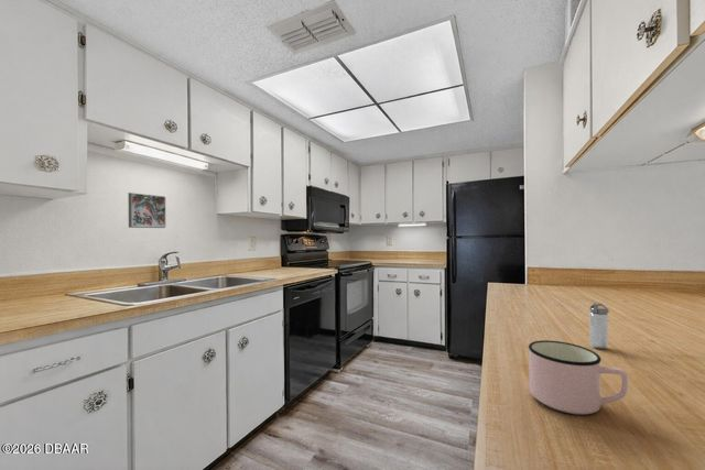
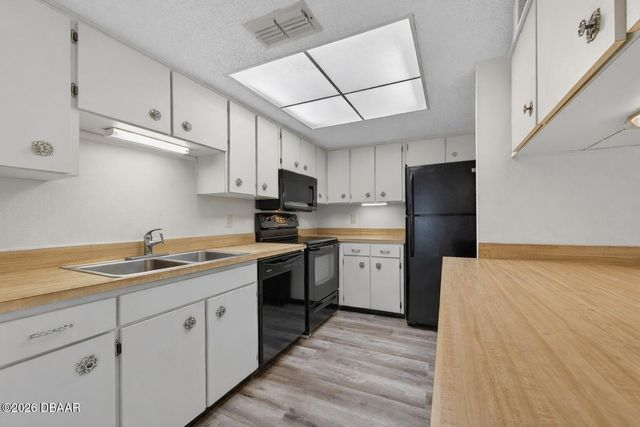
- decorative tile (148, 210)
- mug (574, 378)
- shaker (598, 325)
